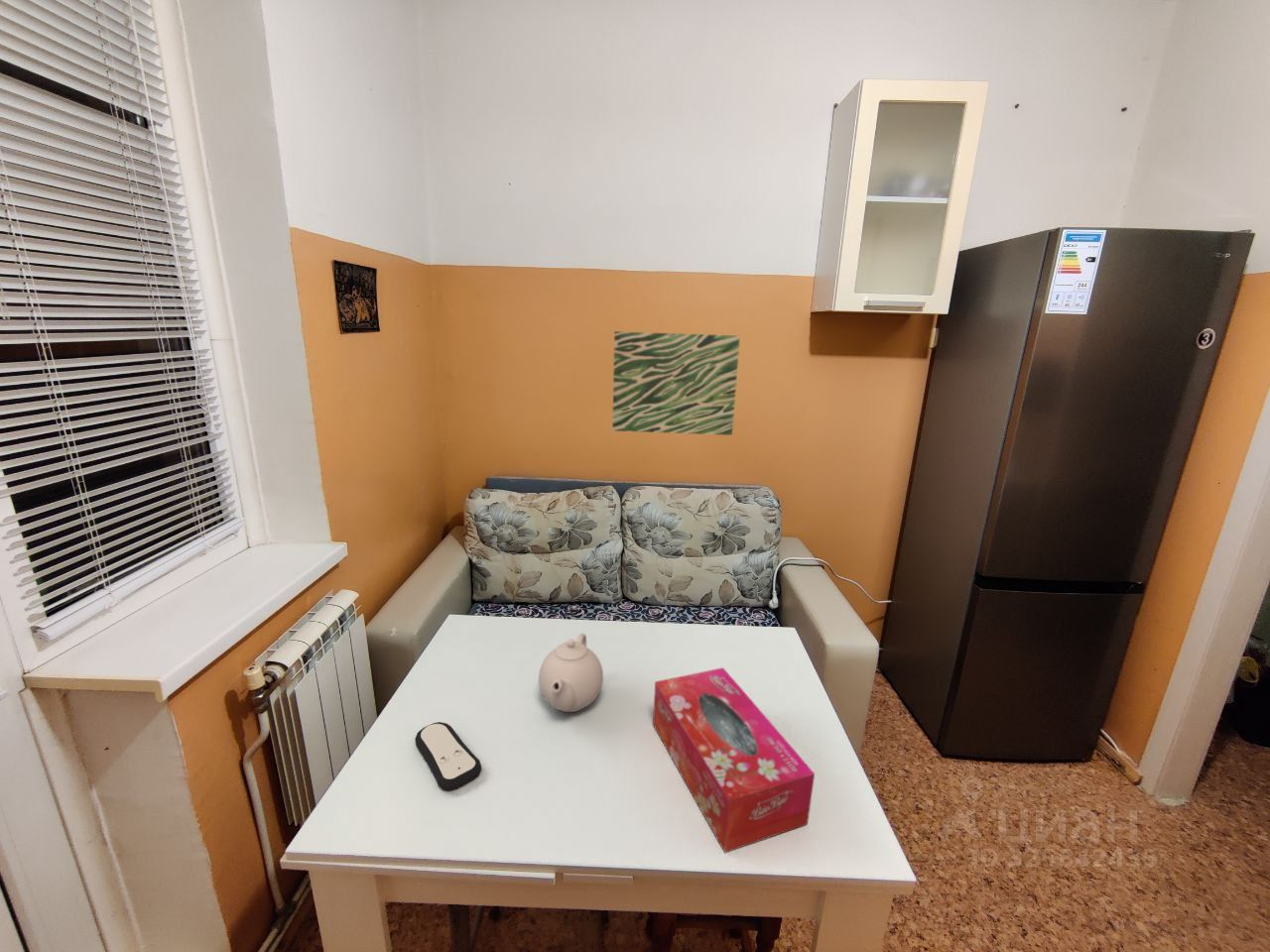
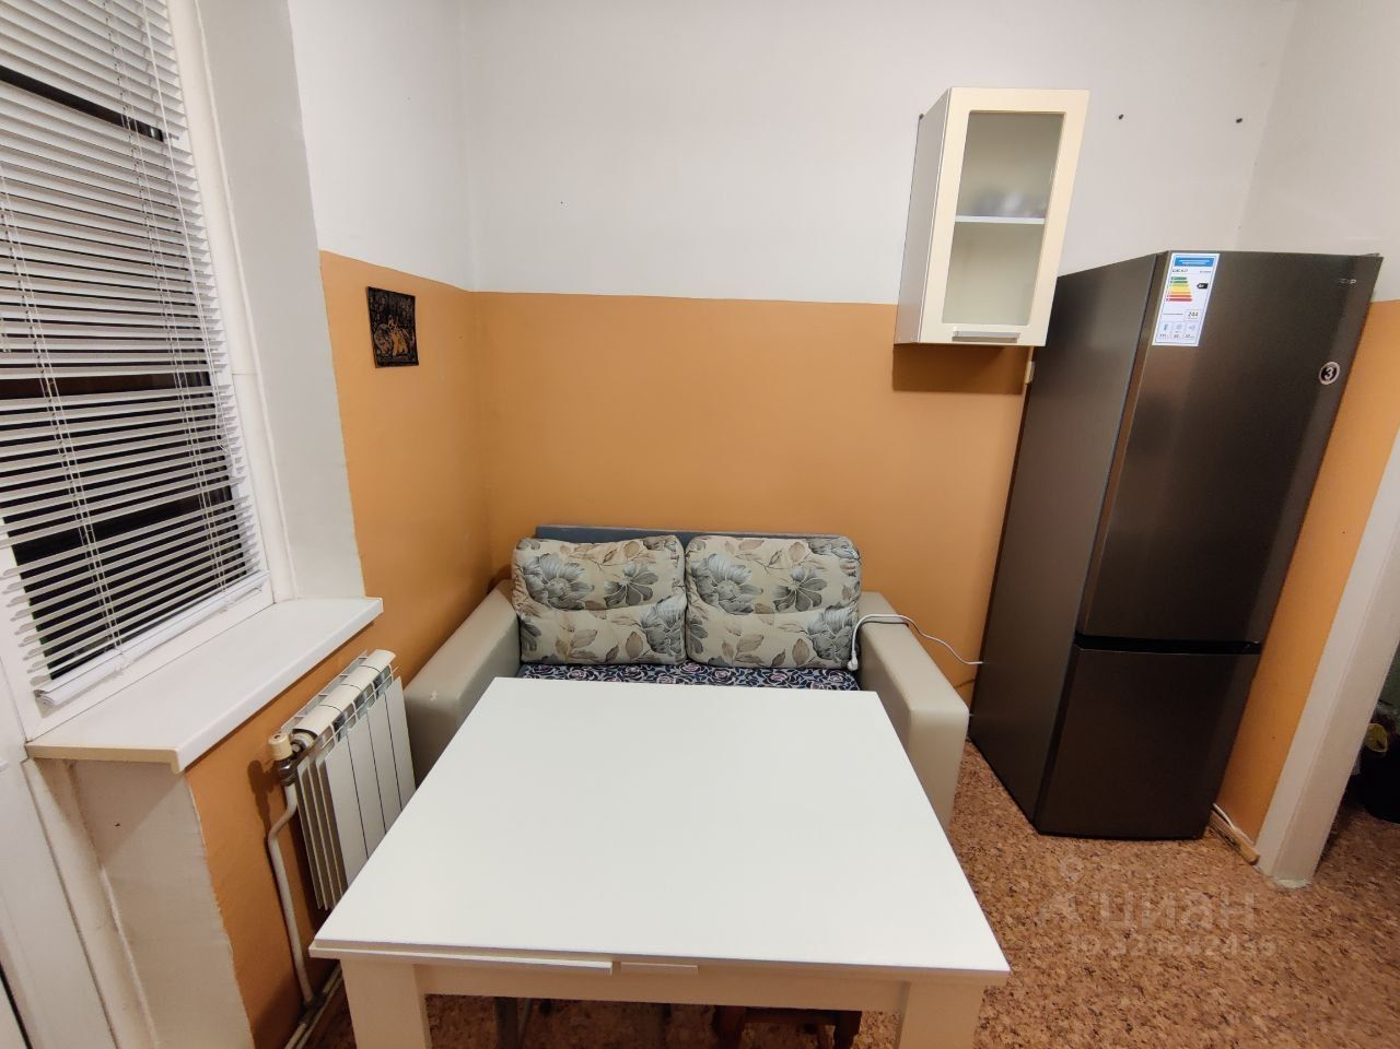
- remote control (445, 752)
- teapot (571, 670)
- tissue box (723, 746)
- wall art (674, 384)
